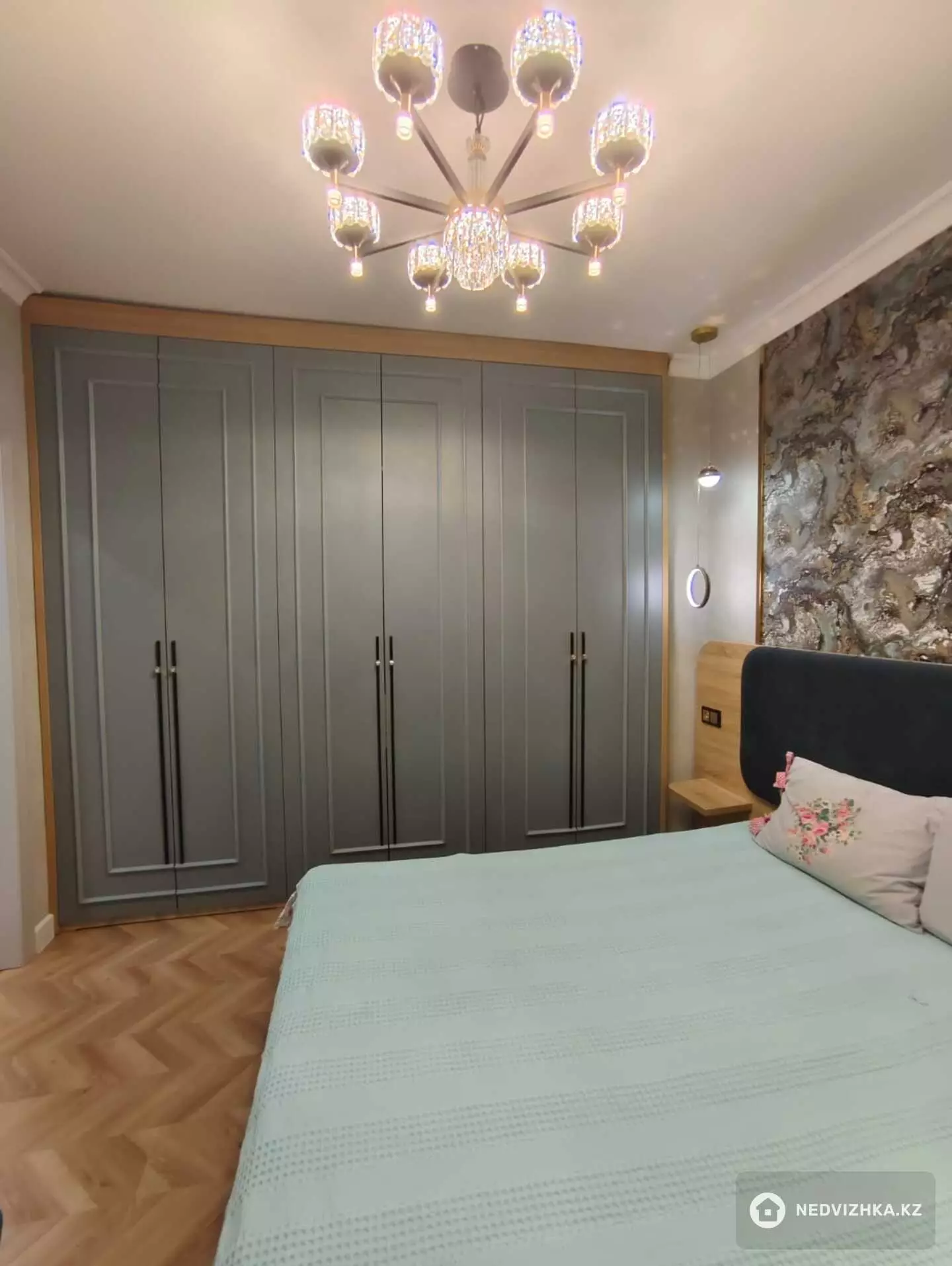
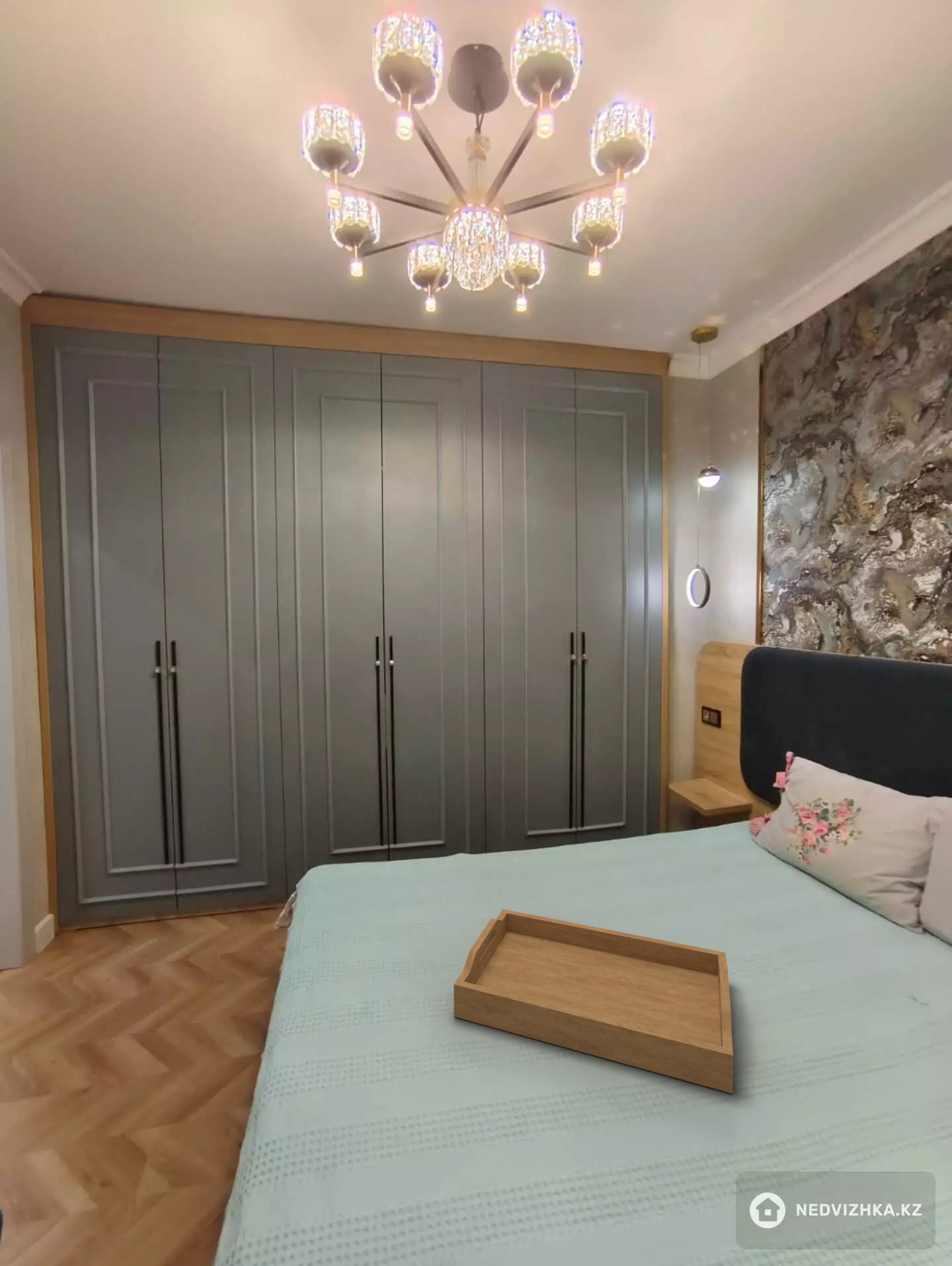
+ serving tray (595, 978)
